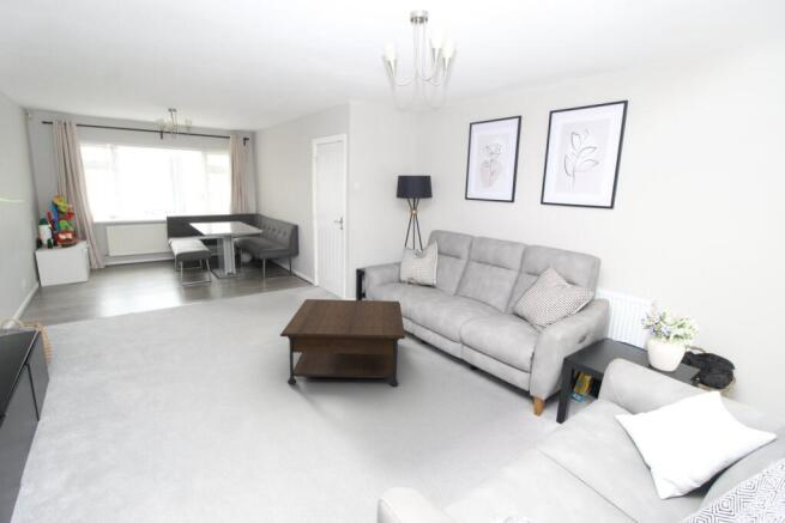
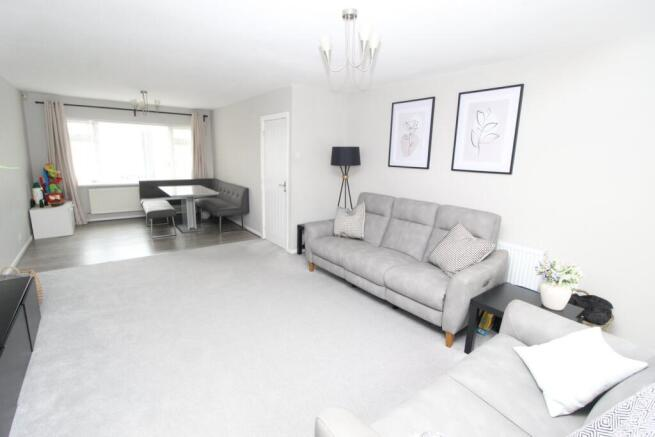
- coffee table (348, 337)
